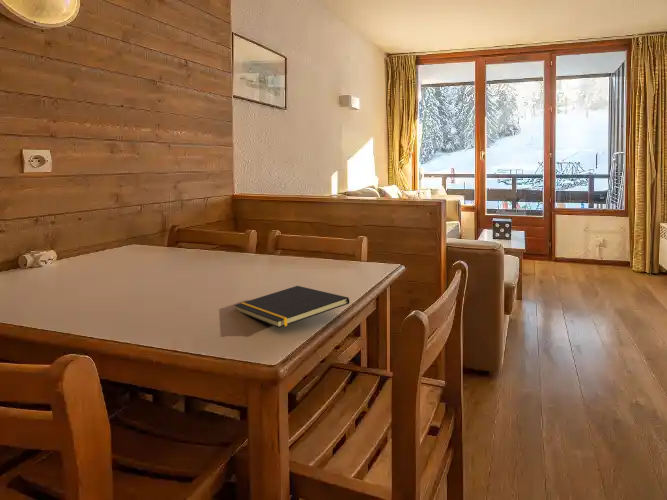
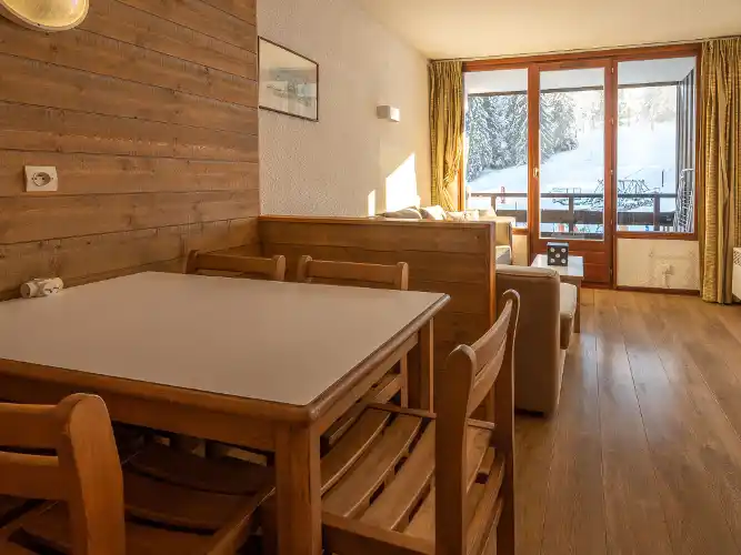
- notepad (289, 304)
